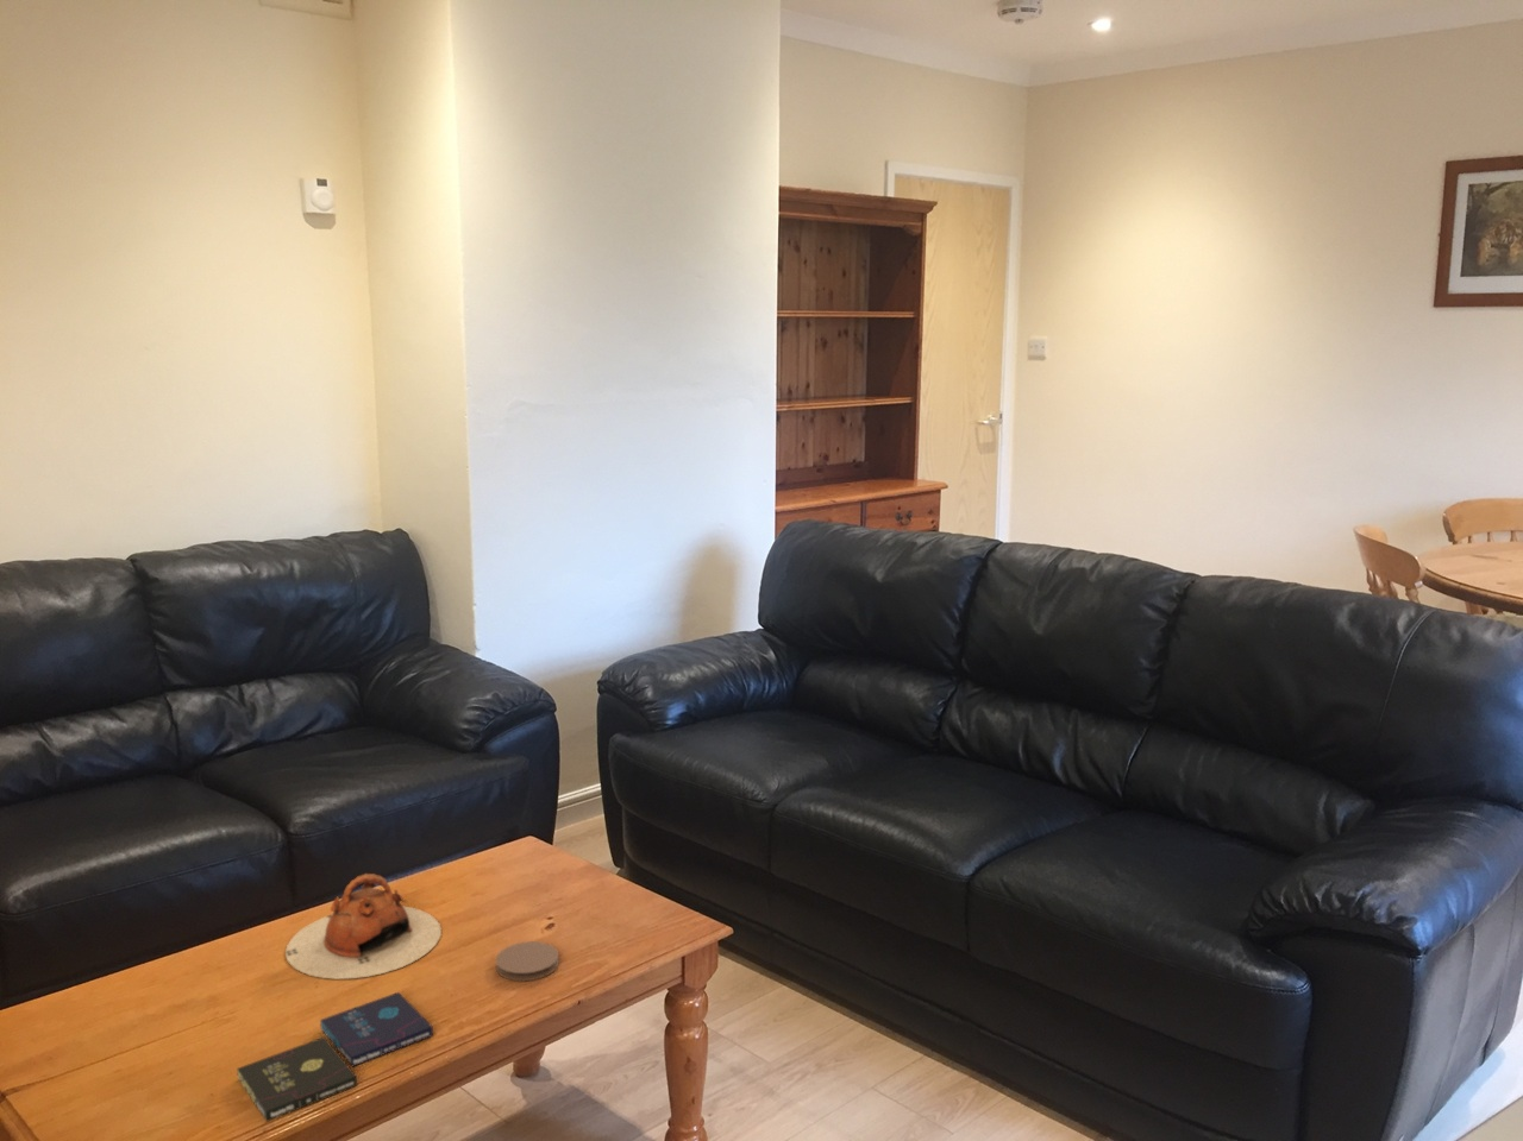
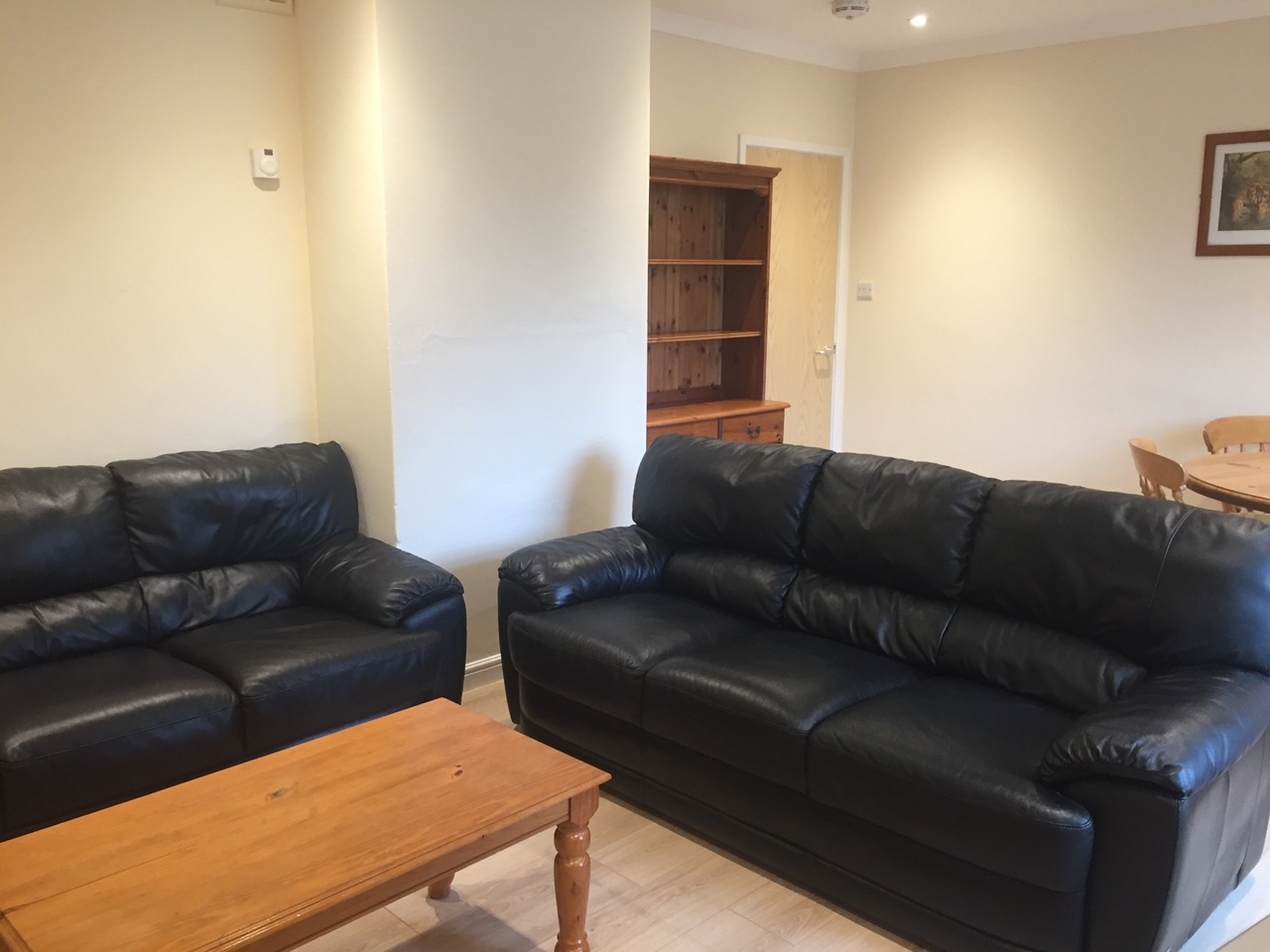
- teapot (362, 910)
- coaster (528, 960)
- music album box set (338, 1050)
